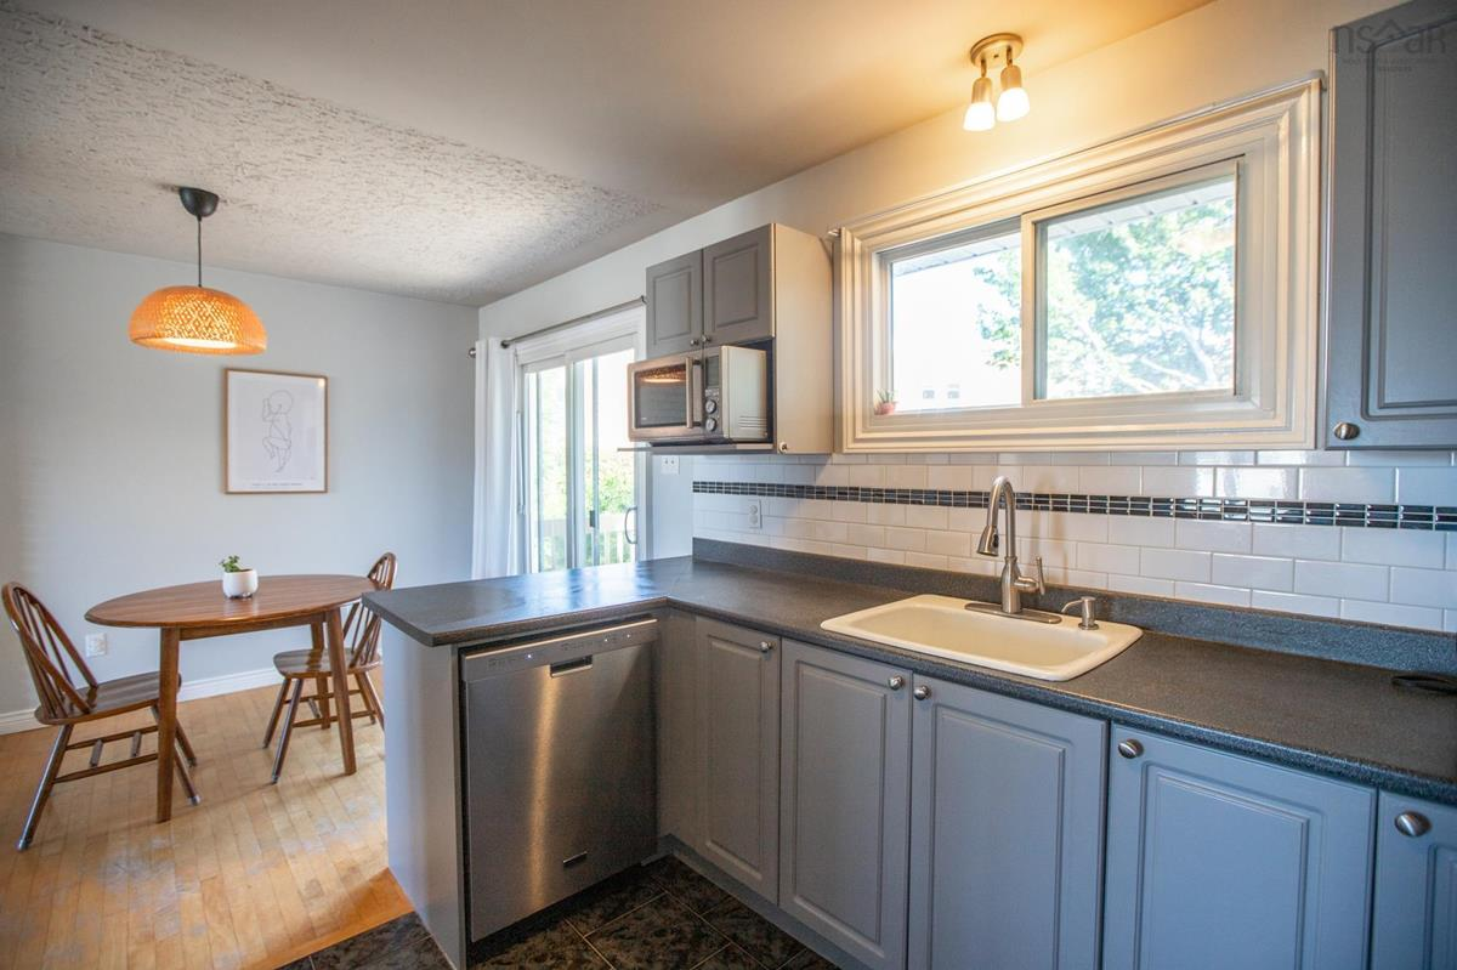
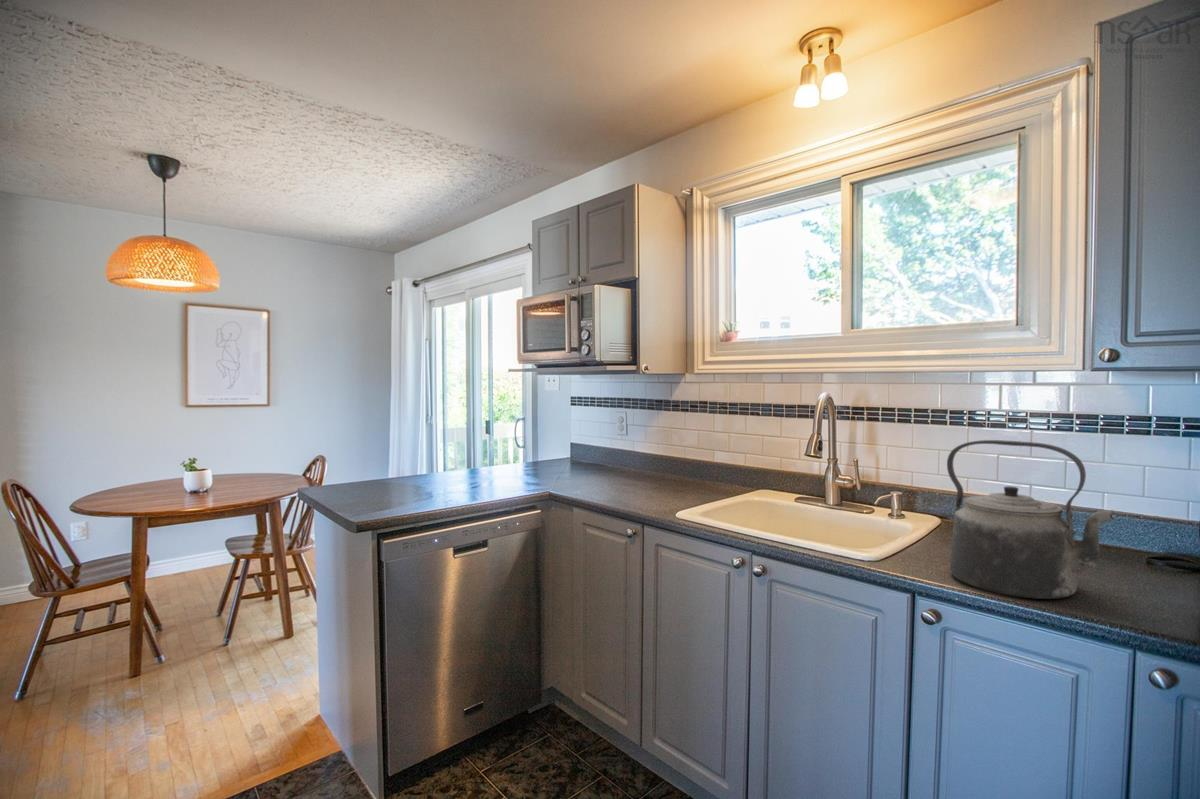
+ kettle (1023, 513)
